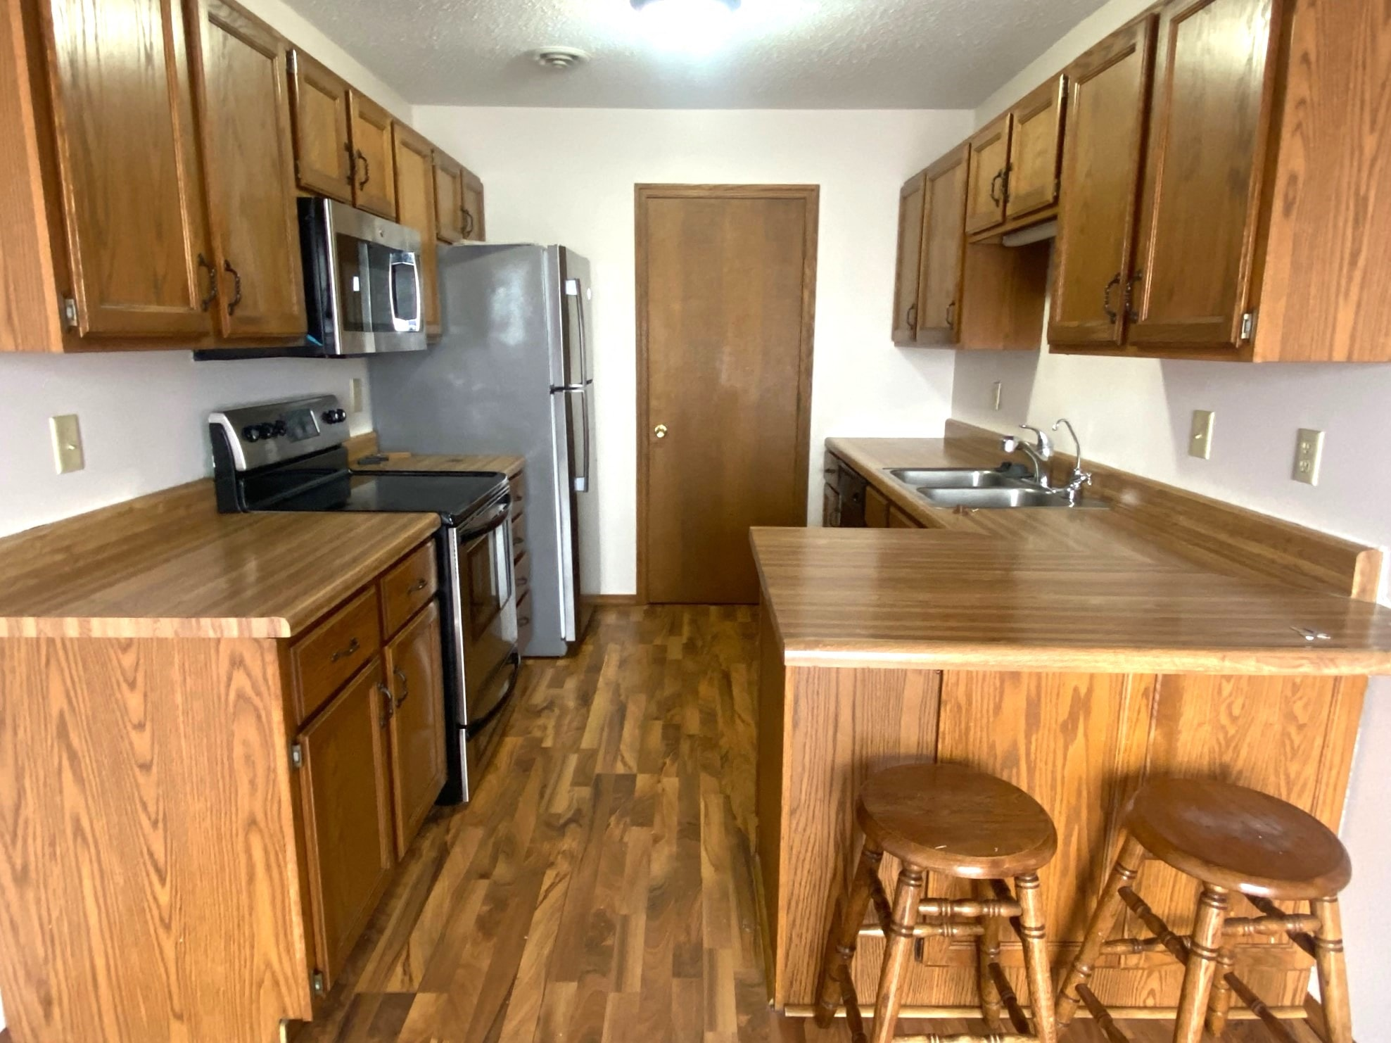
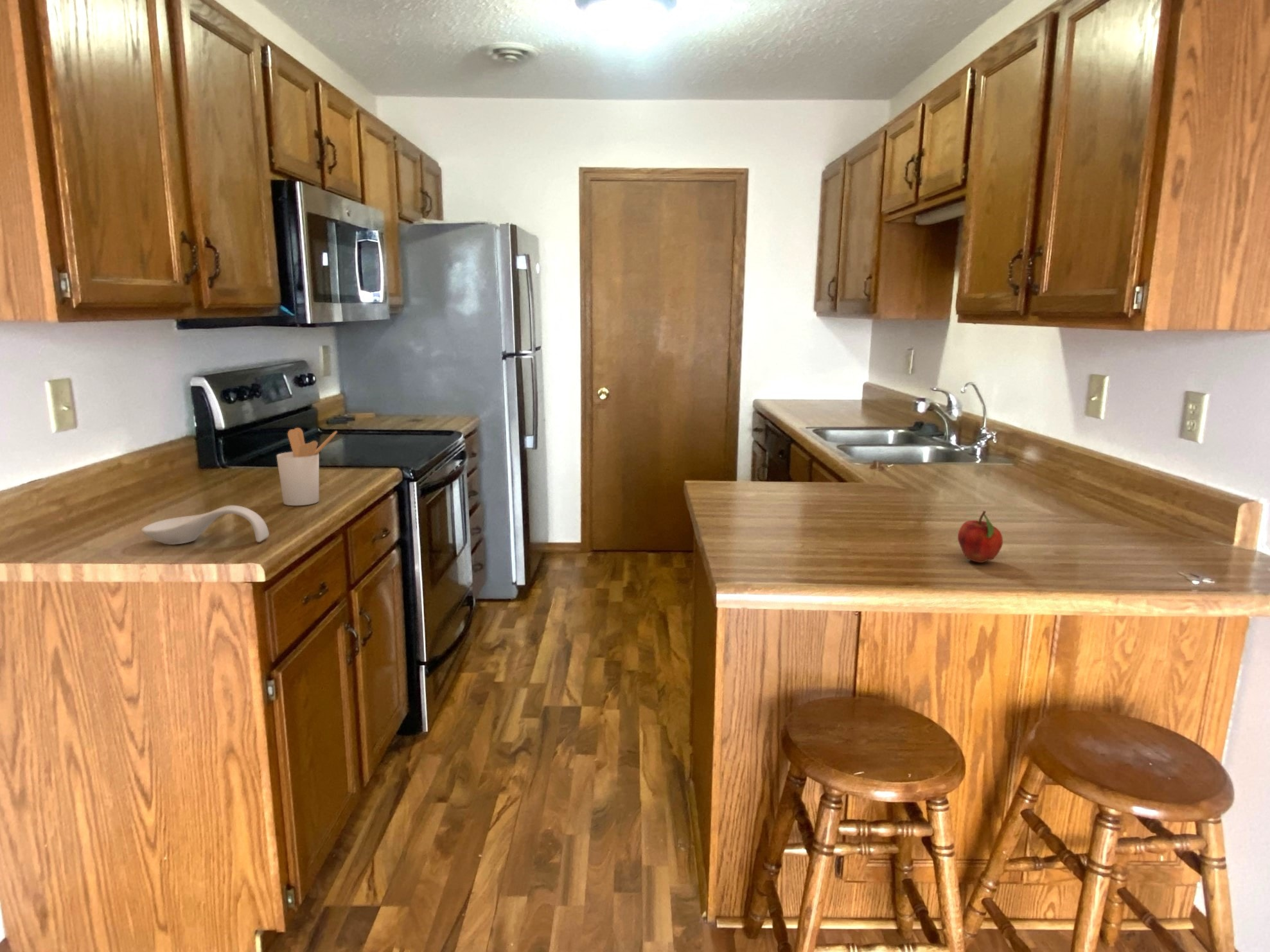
+ spoon rest (205, 524)
+ utensil holder (310, 466)
+ fruit (980, 536)
